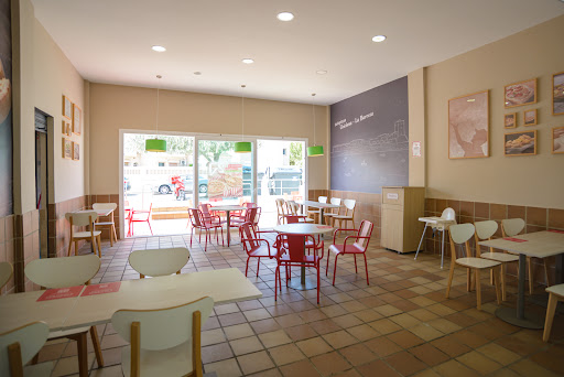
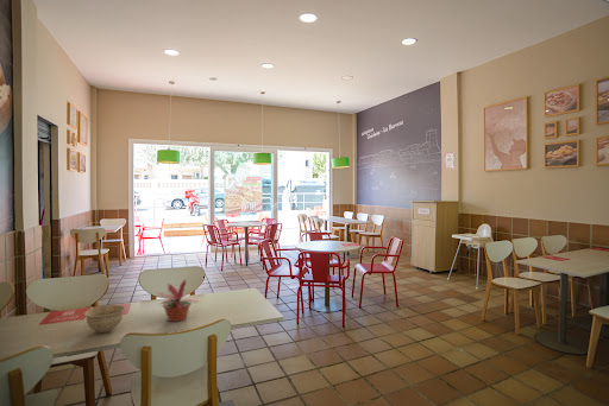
+ potted plant (177, 298)
+ bowl (105, 319)
